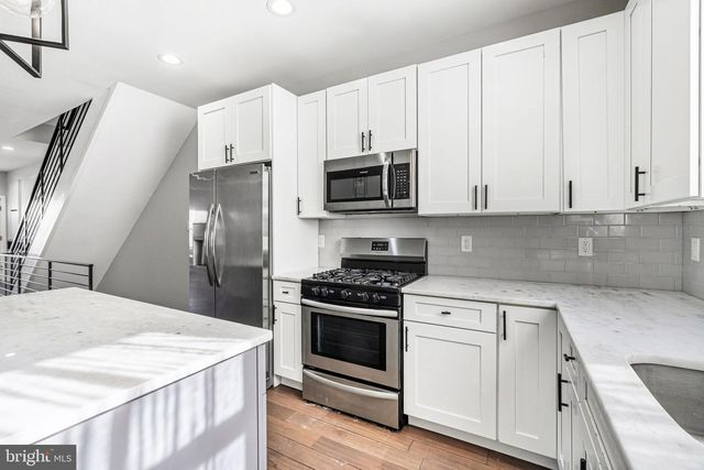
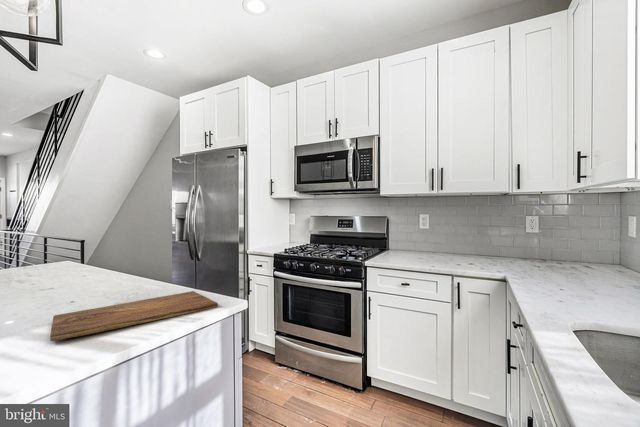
+ cutting board (139, 311)
